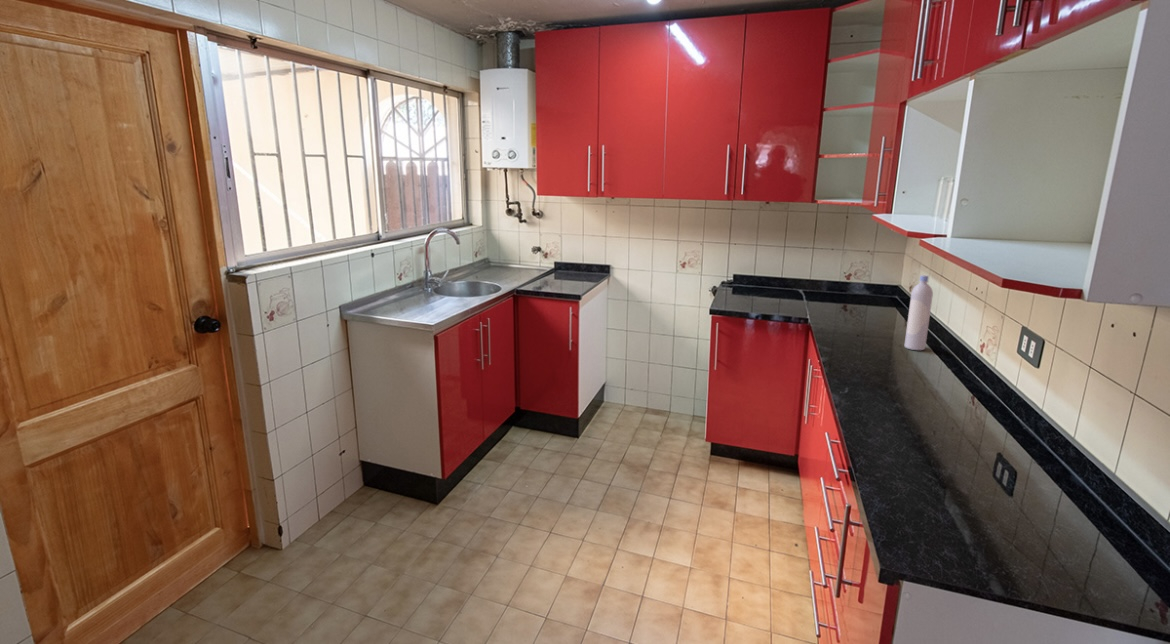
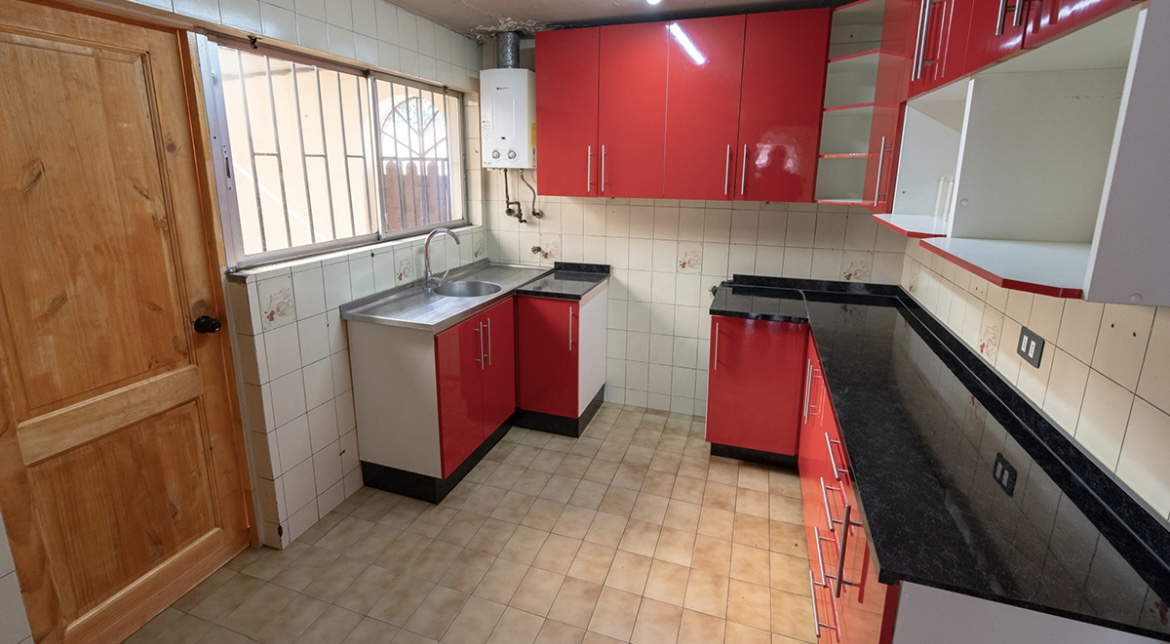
- bottle (919, 312)
